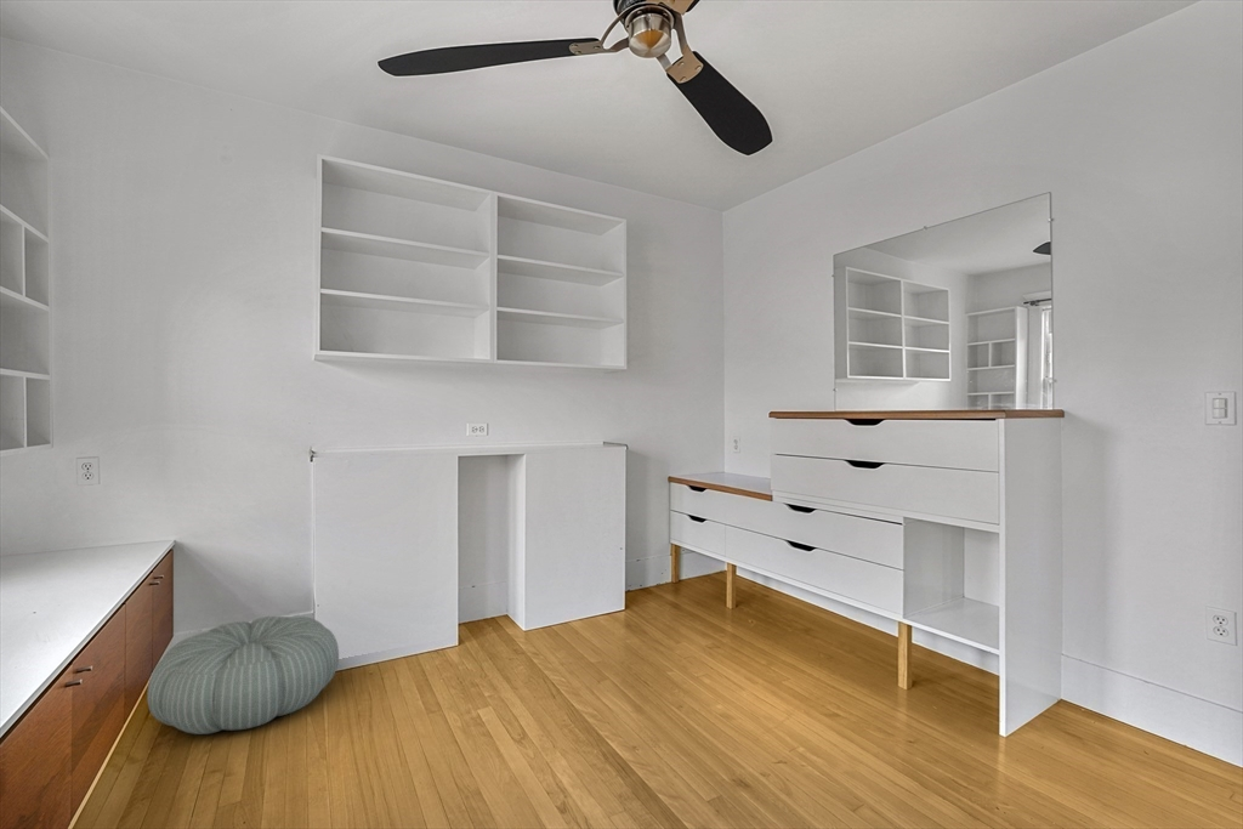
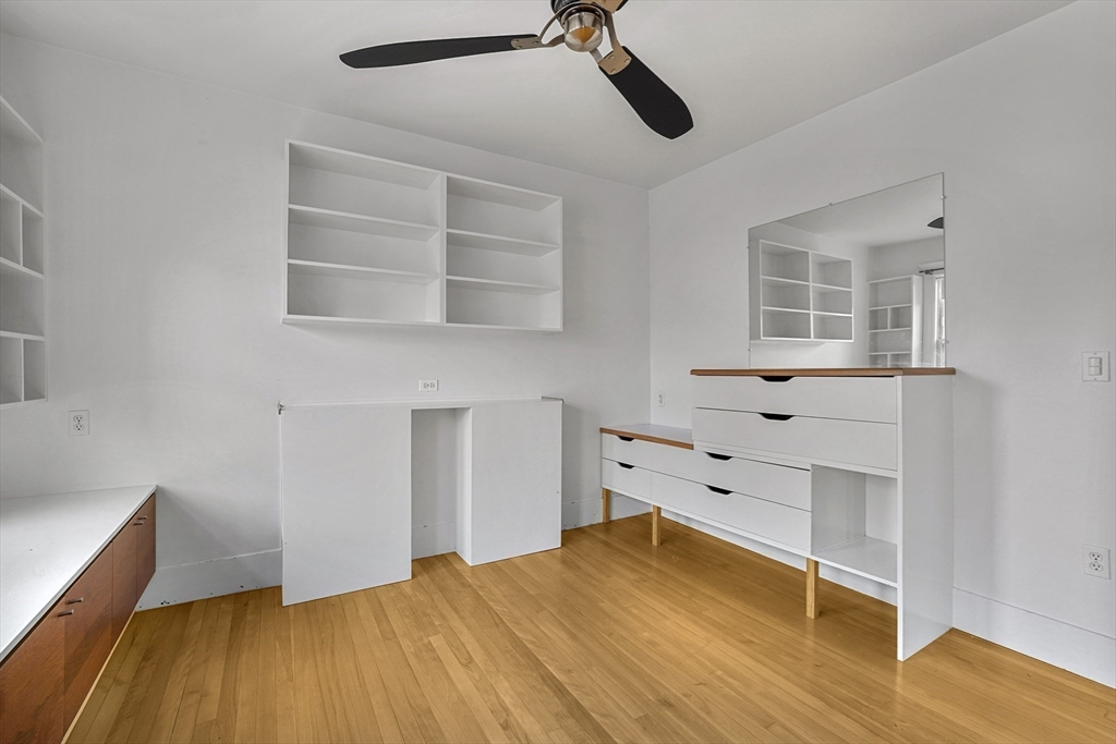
- pouf (250, 668)
